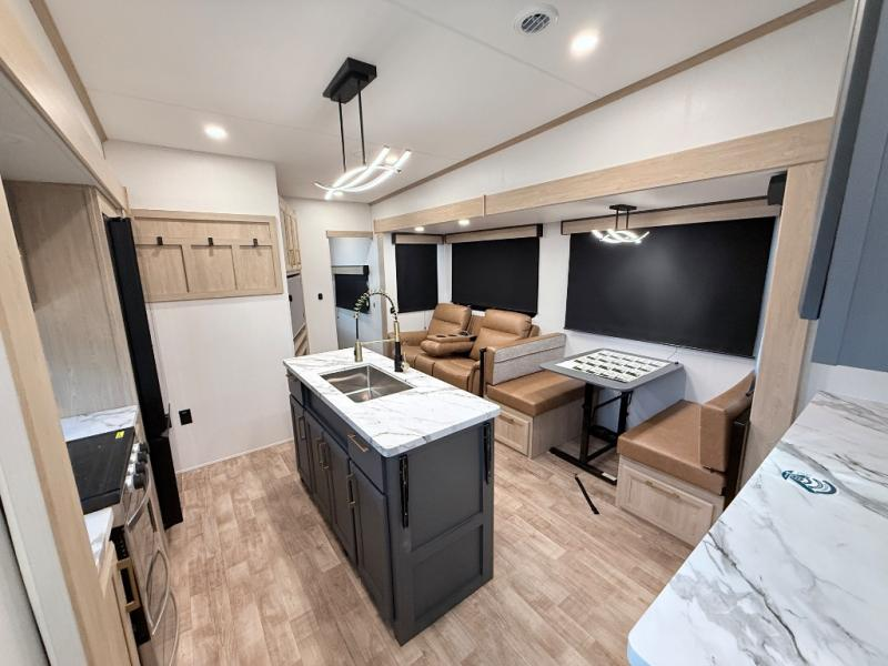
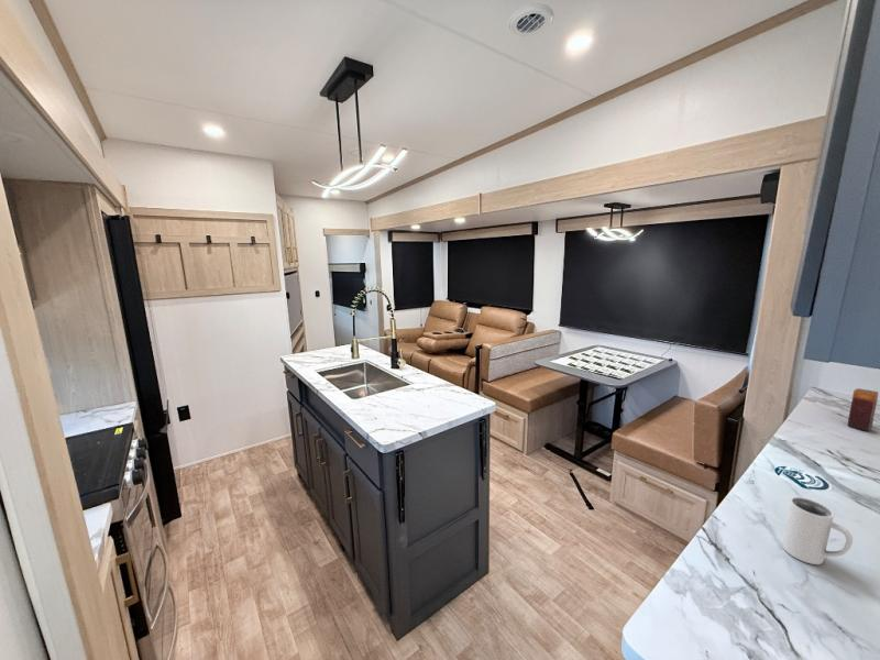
+ mug (816, 535)
+ candle (862, 408)
